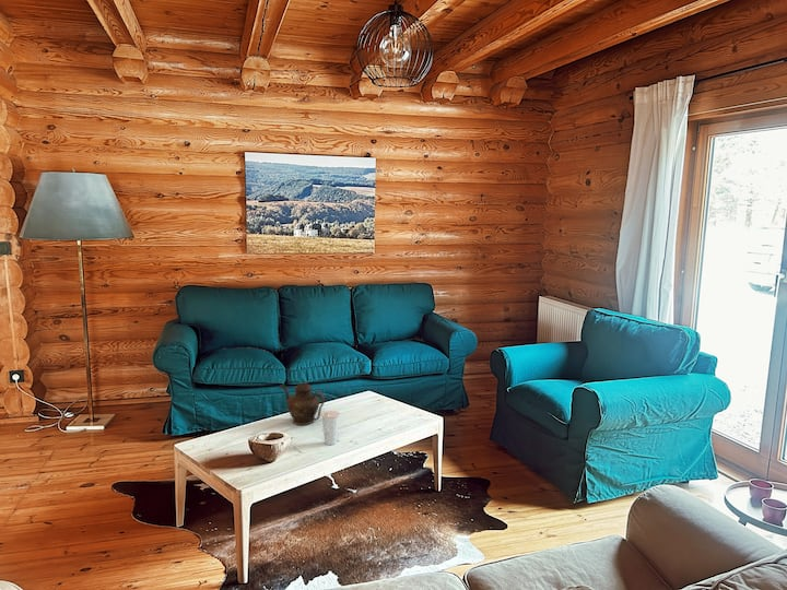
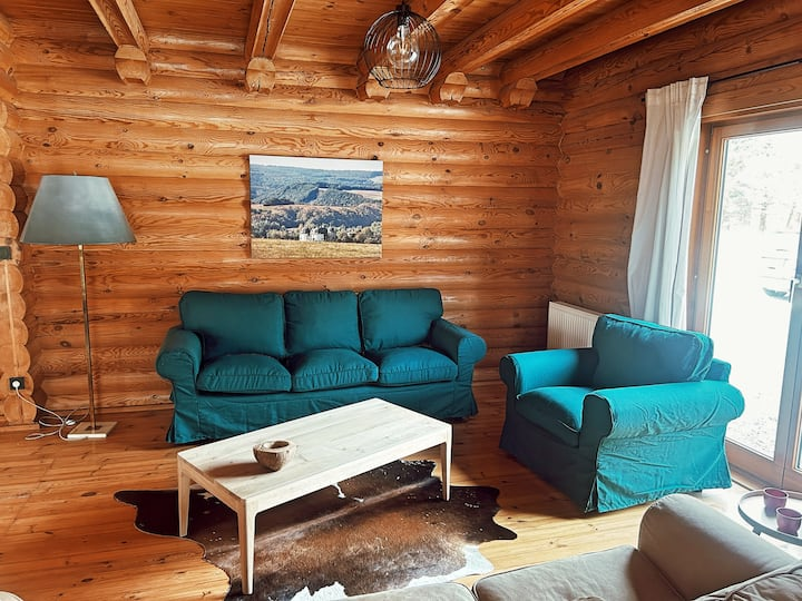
- teapot (302, 400)
- cup (330, 427)
